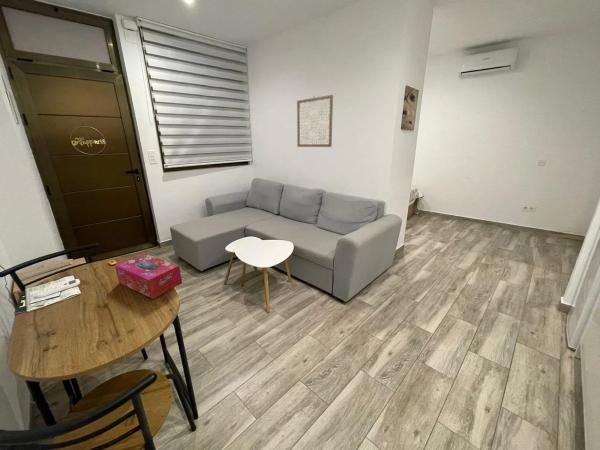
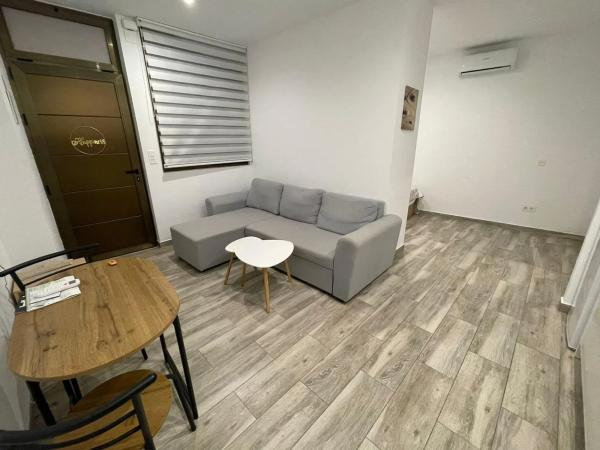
- wall art (314, 122)
- tissue box (148, 274)
